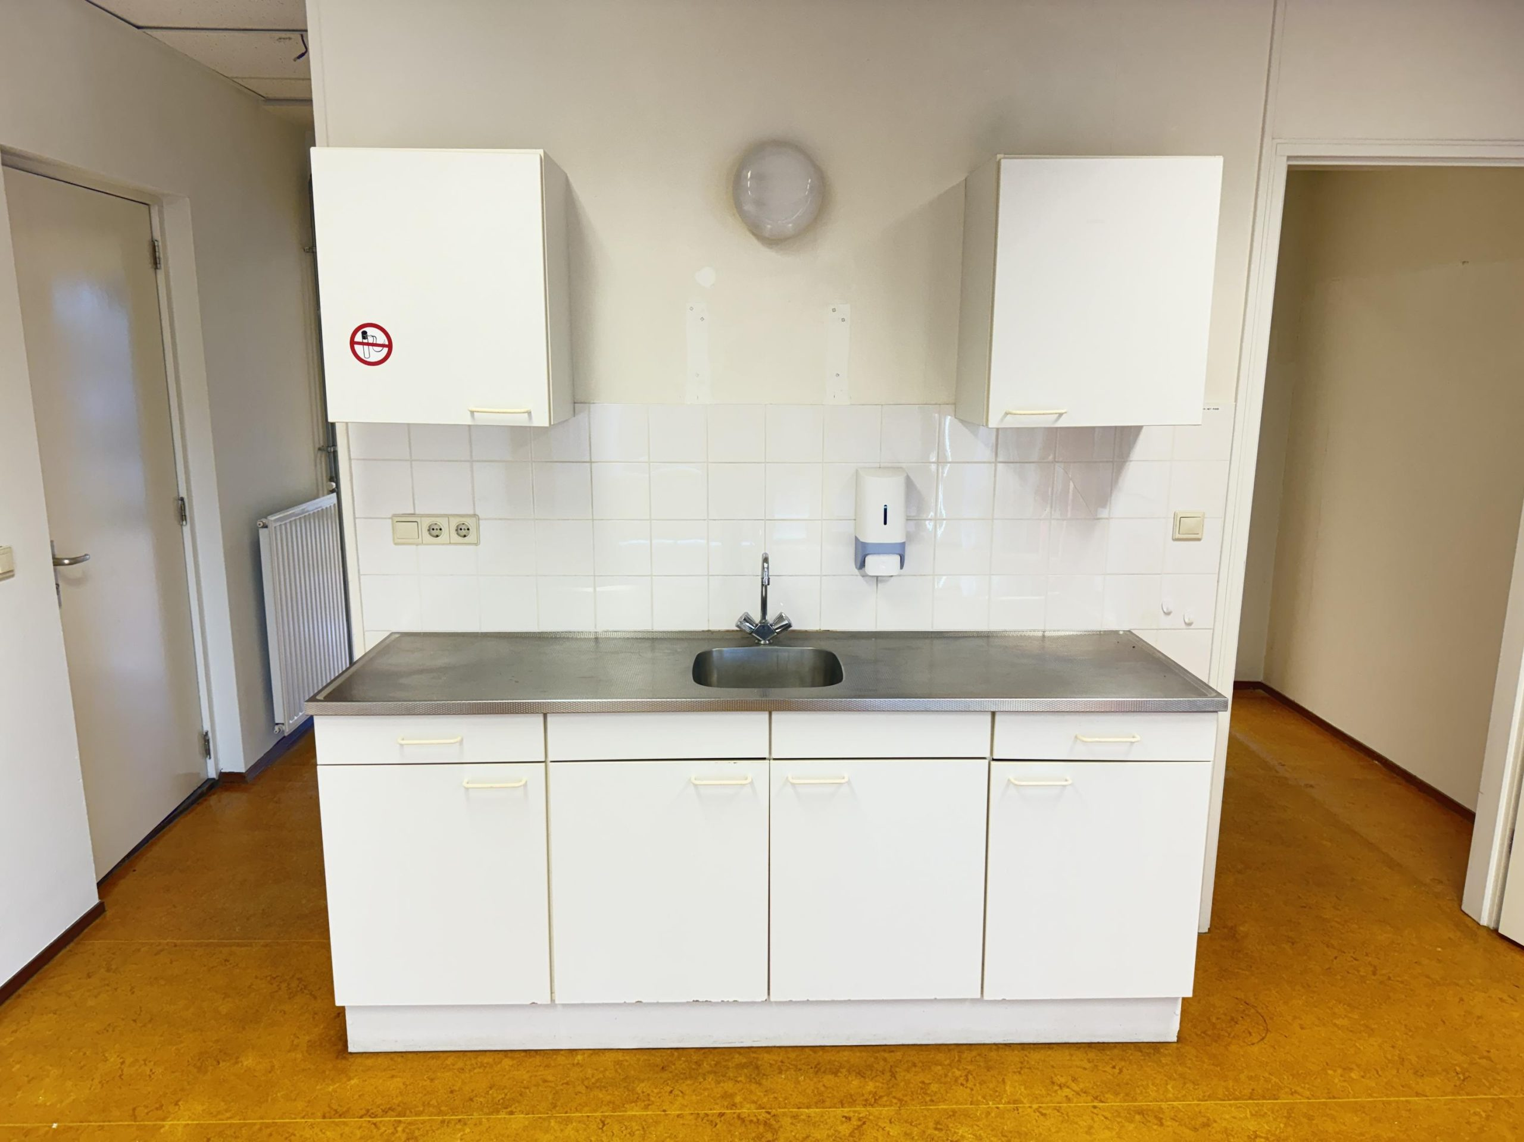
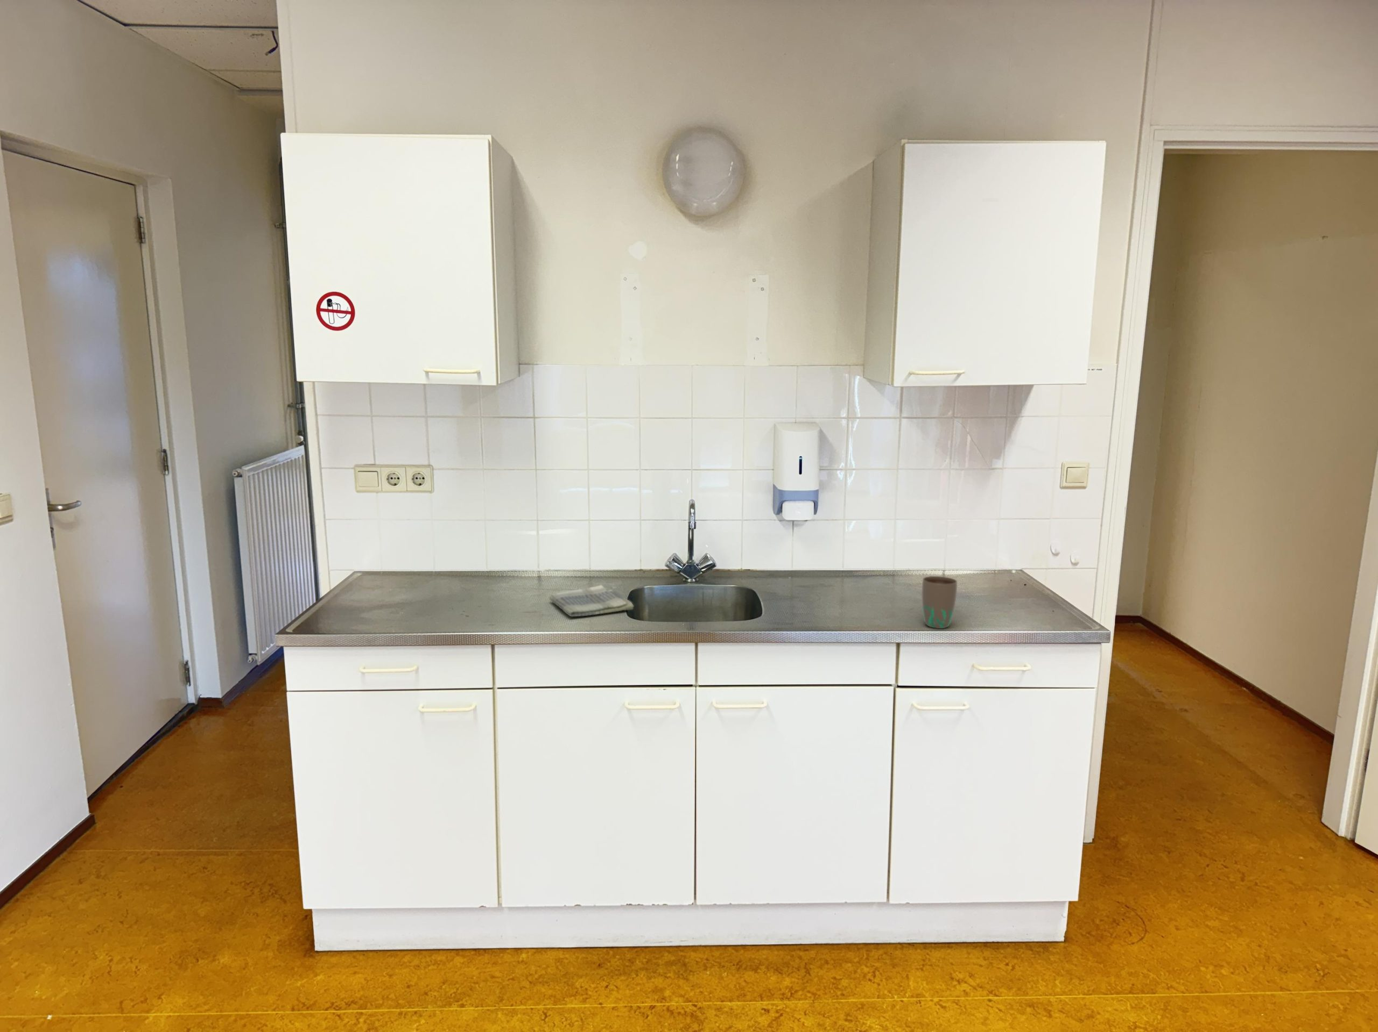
+ mug (935, 601)
+ dish towel (591, 599)
